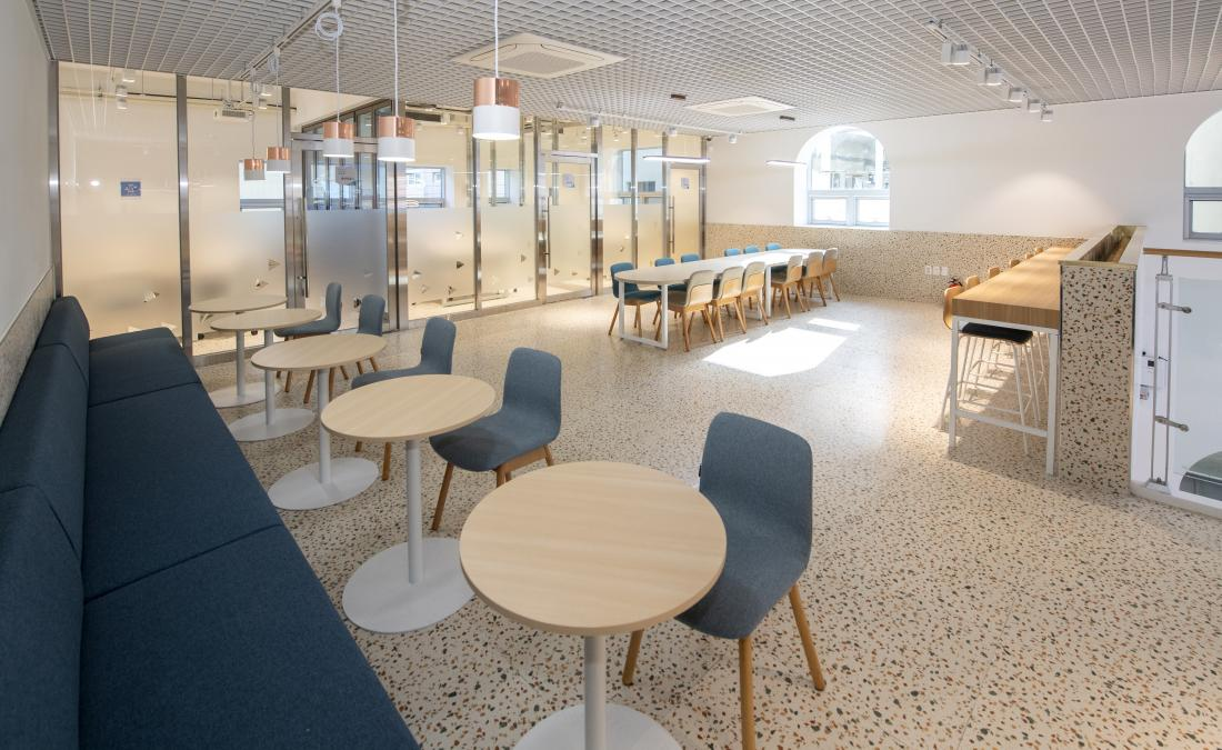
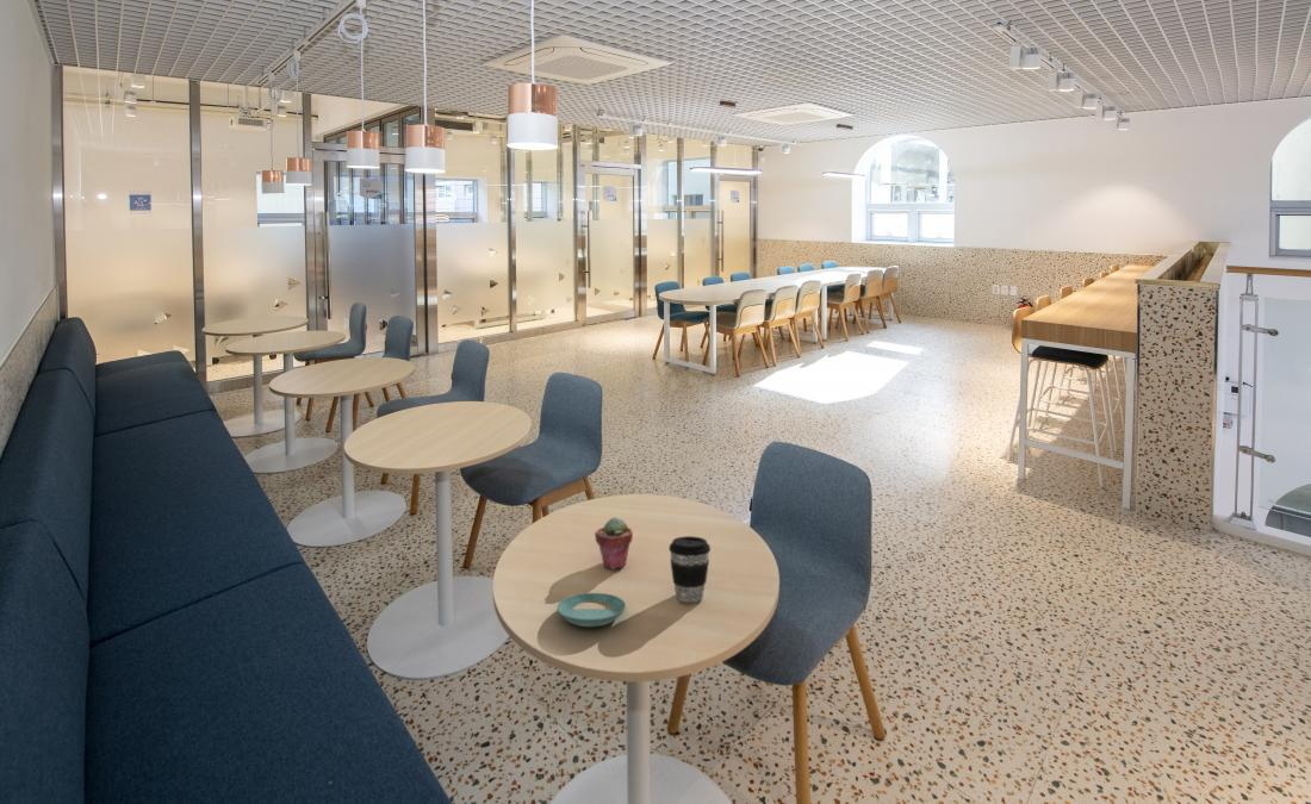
+ potted succulent (614, 541)
+ saucer (591, 611)
+ coffee cup (689, 569)
